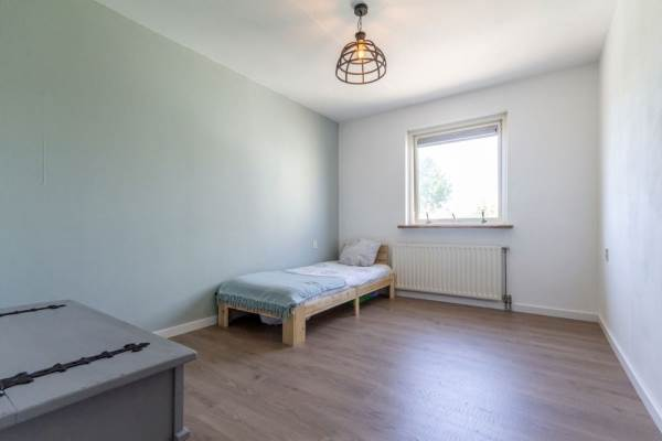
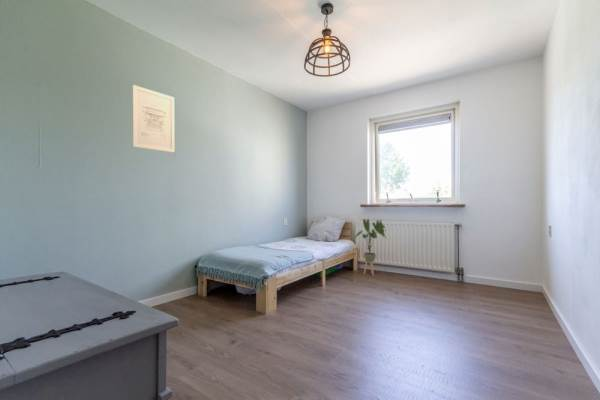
+ house plant (371, 246)
+ wall art (154, 120)
